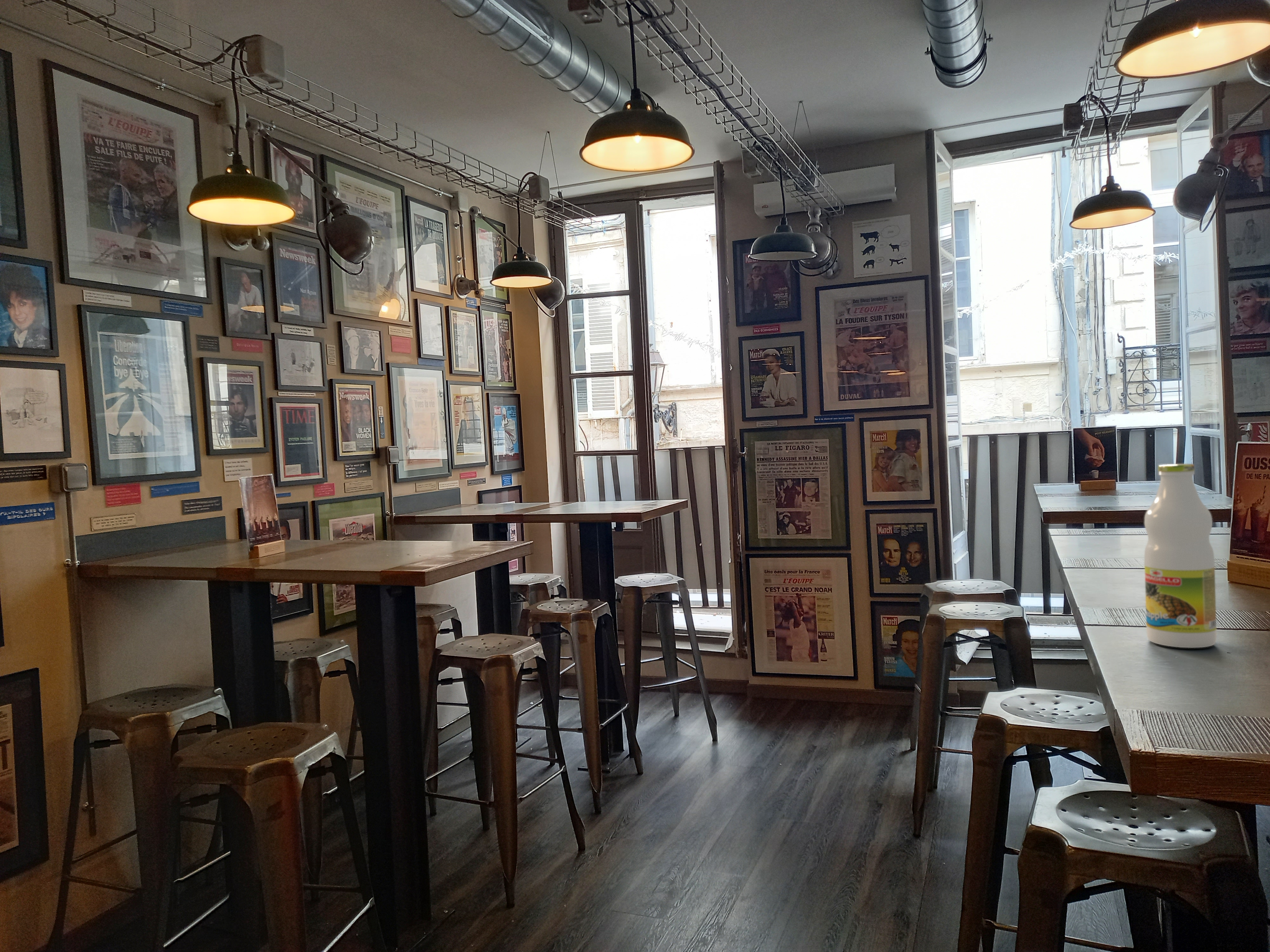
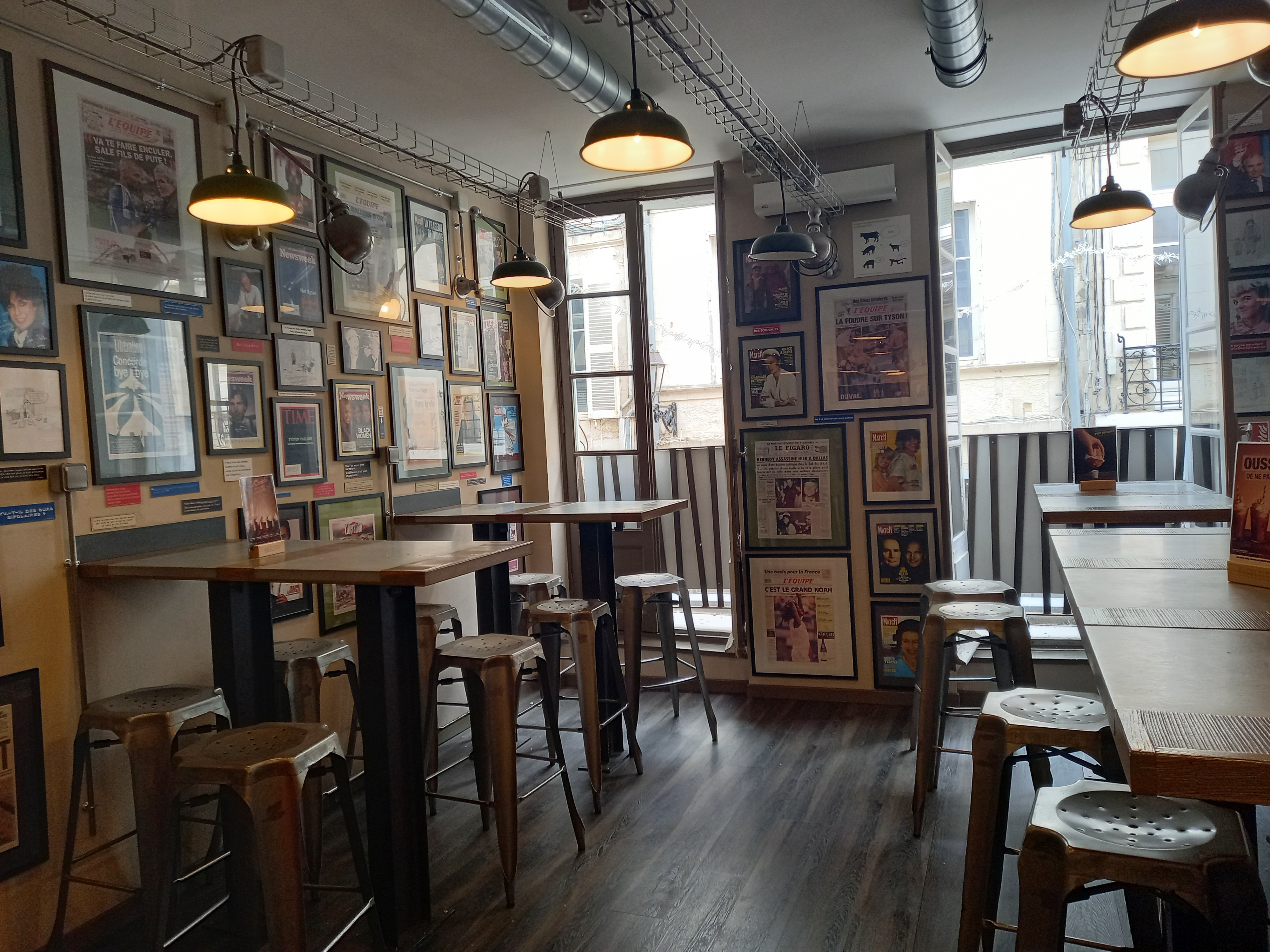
- bottle (1179, 553)
